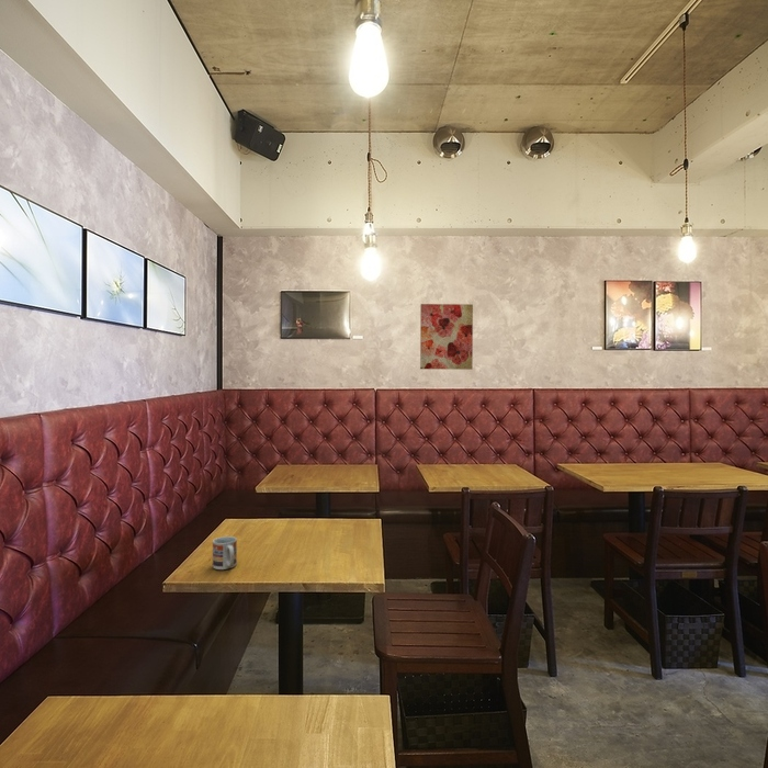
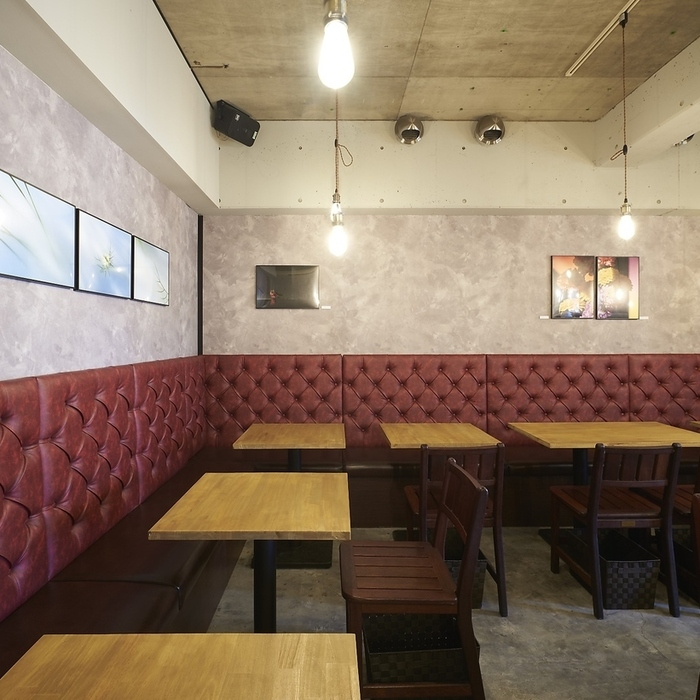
- cup (226, 553)
- wall art (445, 337)
